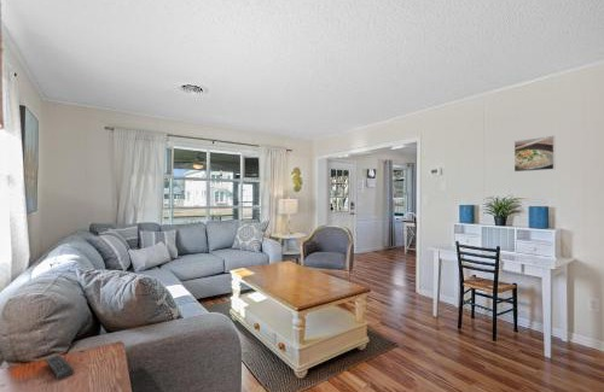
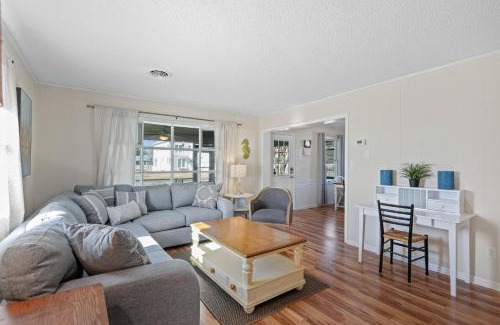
- remote control (57, 364)
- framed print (533, 154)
